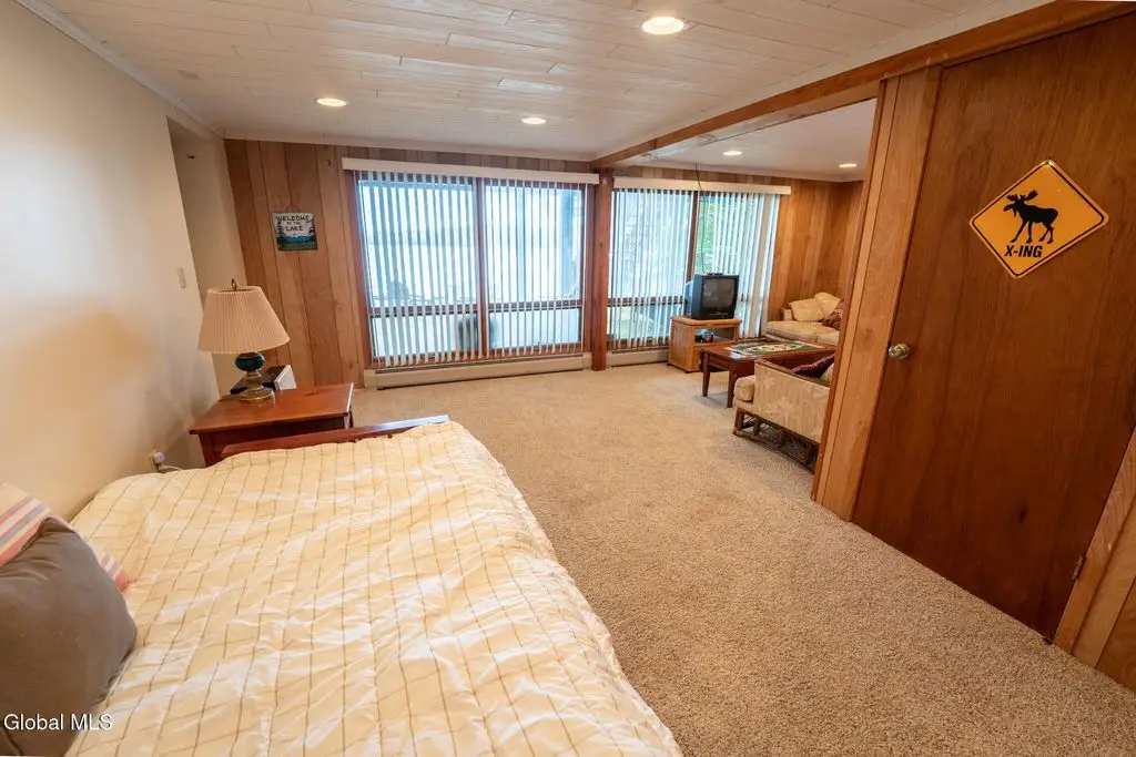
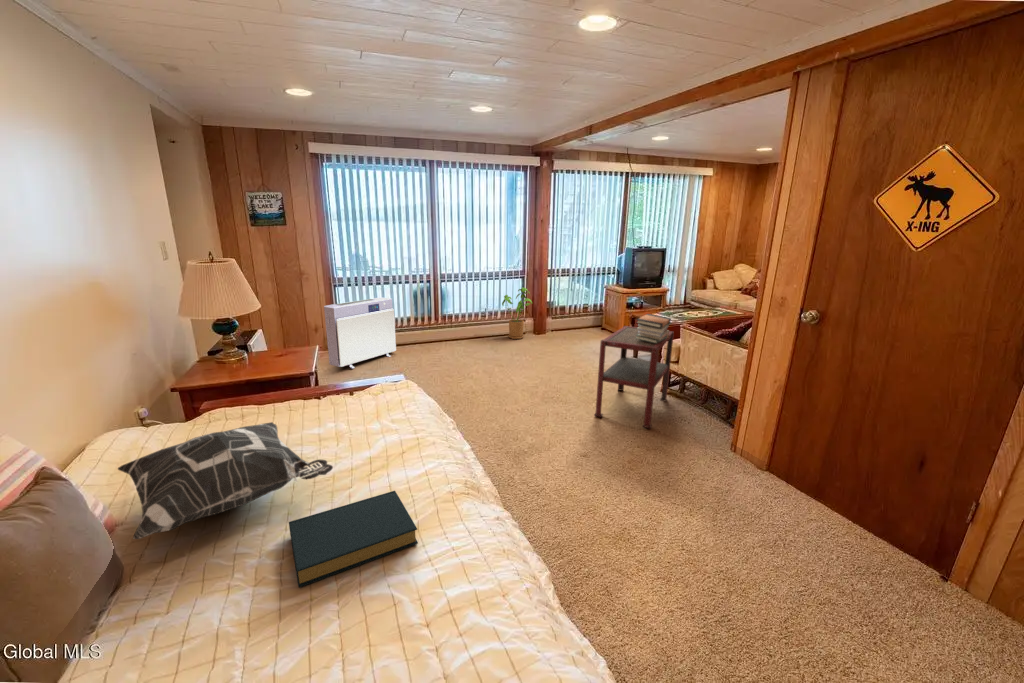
+ hardback book (353, 532)
+ book stack (652, 329)
+ decorative pillow (226, 468)
+ side table (635, 372)
+ house plant (518, 313)
+ air purifier (361, 331)
